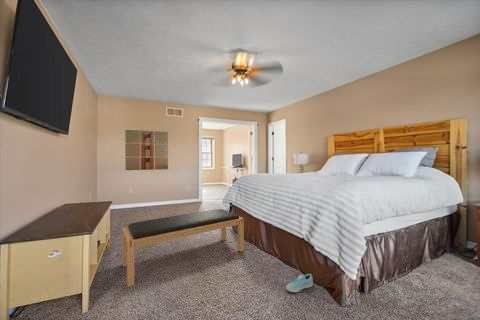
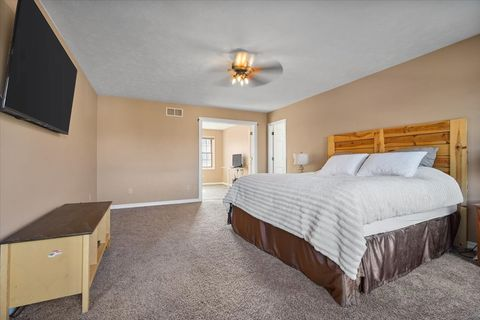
- bench (187, 235)
- wall art (147, 150)
- sneaker (299, 280)
